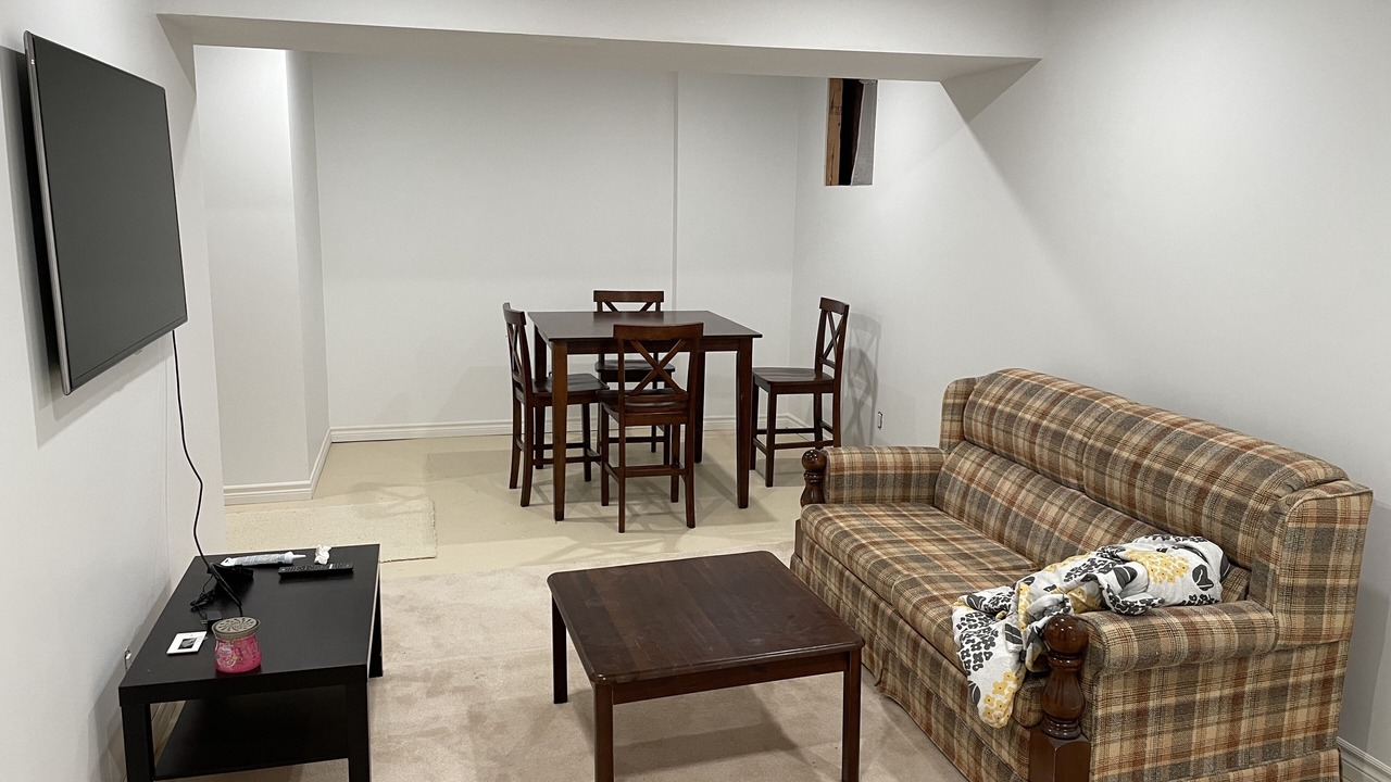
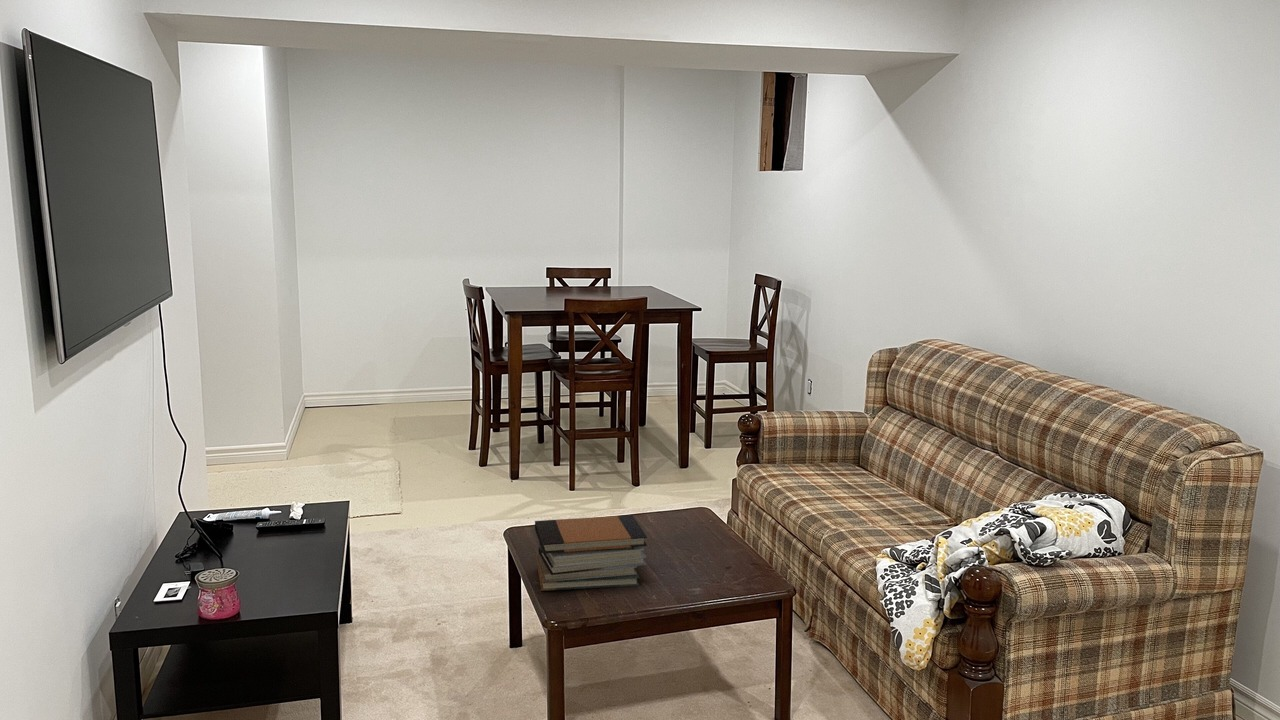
+ book stack (589, 552)
